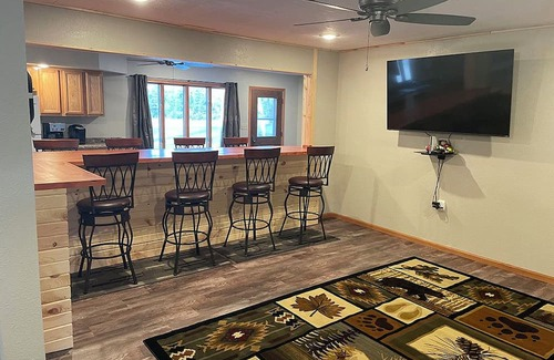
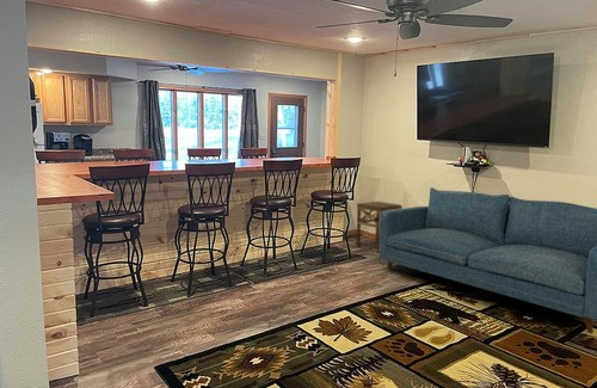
+ side table (378, 226)
+ sofa (492, 242)
